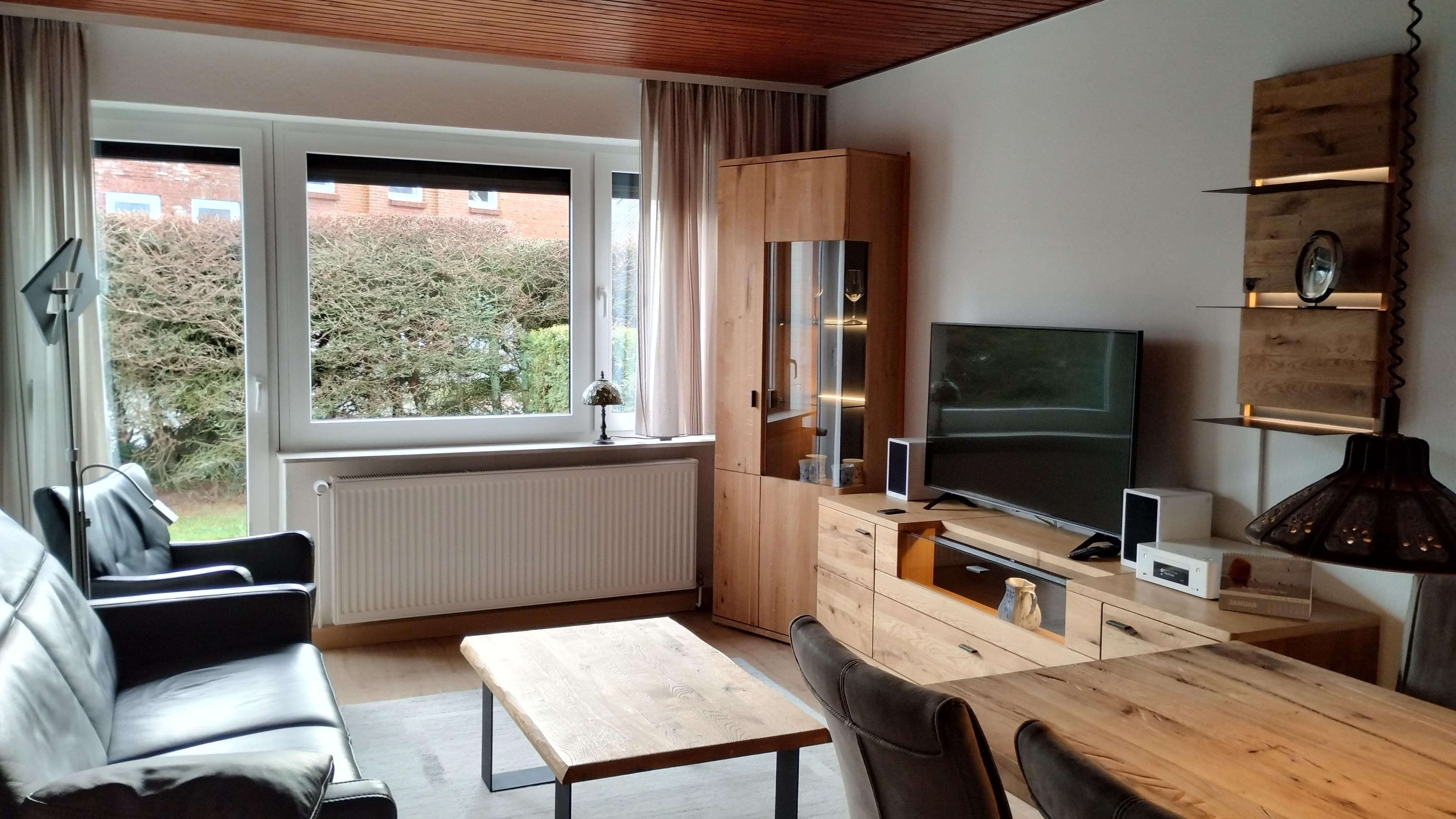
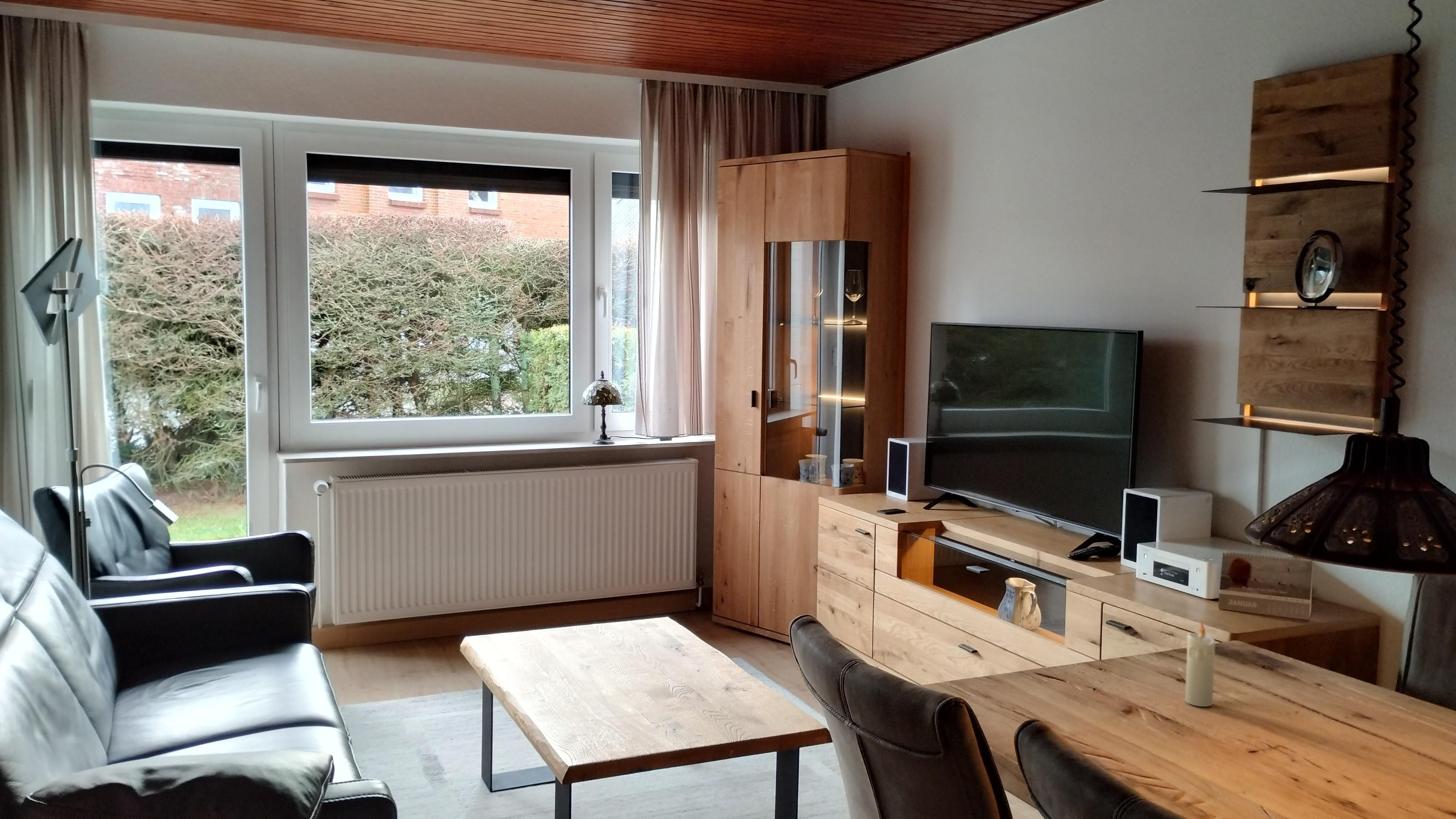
+ candle (1200, 662)
